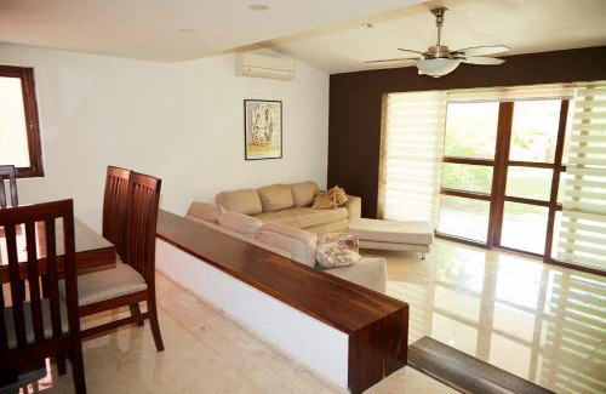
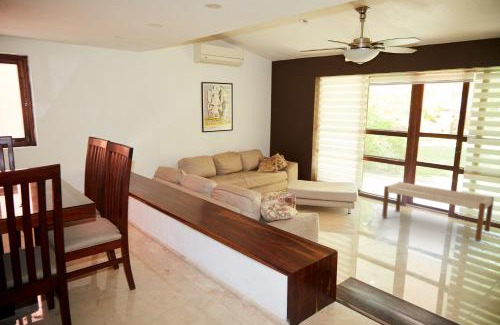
+ bench (436, 201)
